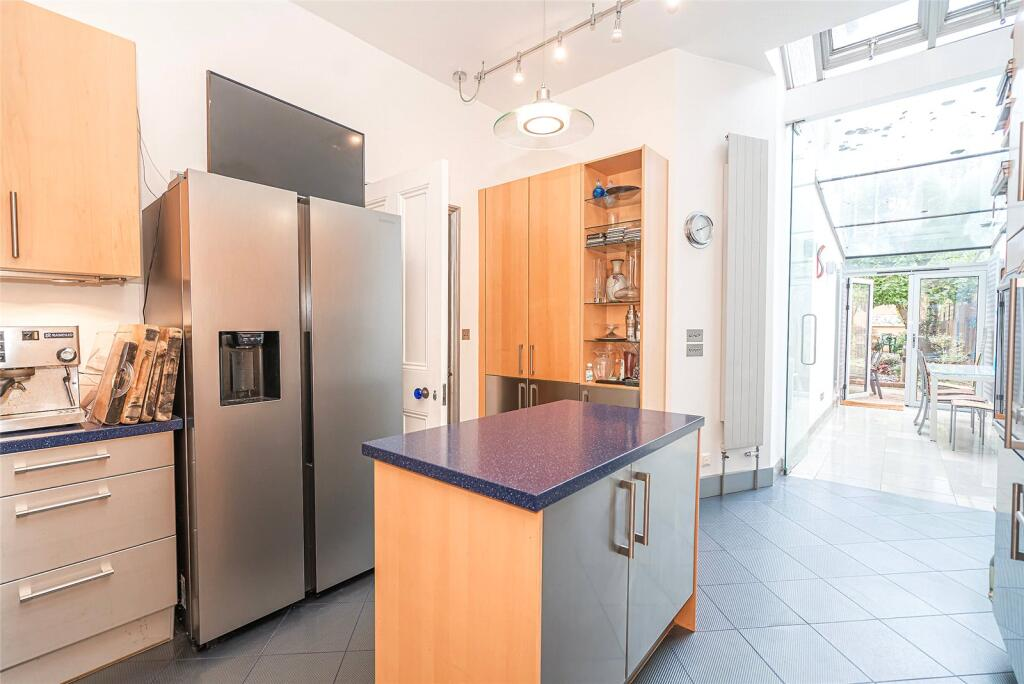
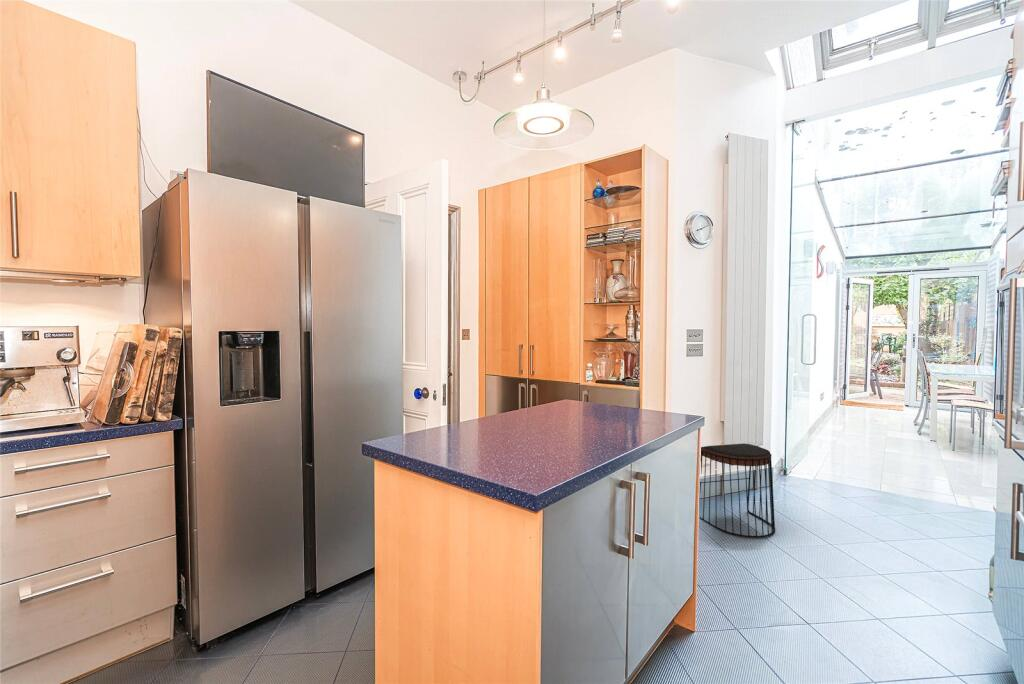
+ stool (738, 487)
